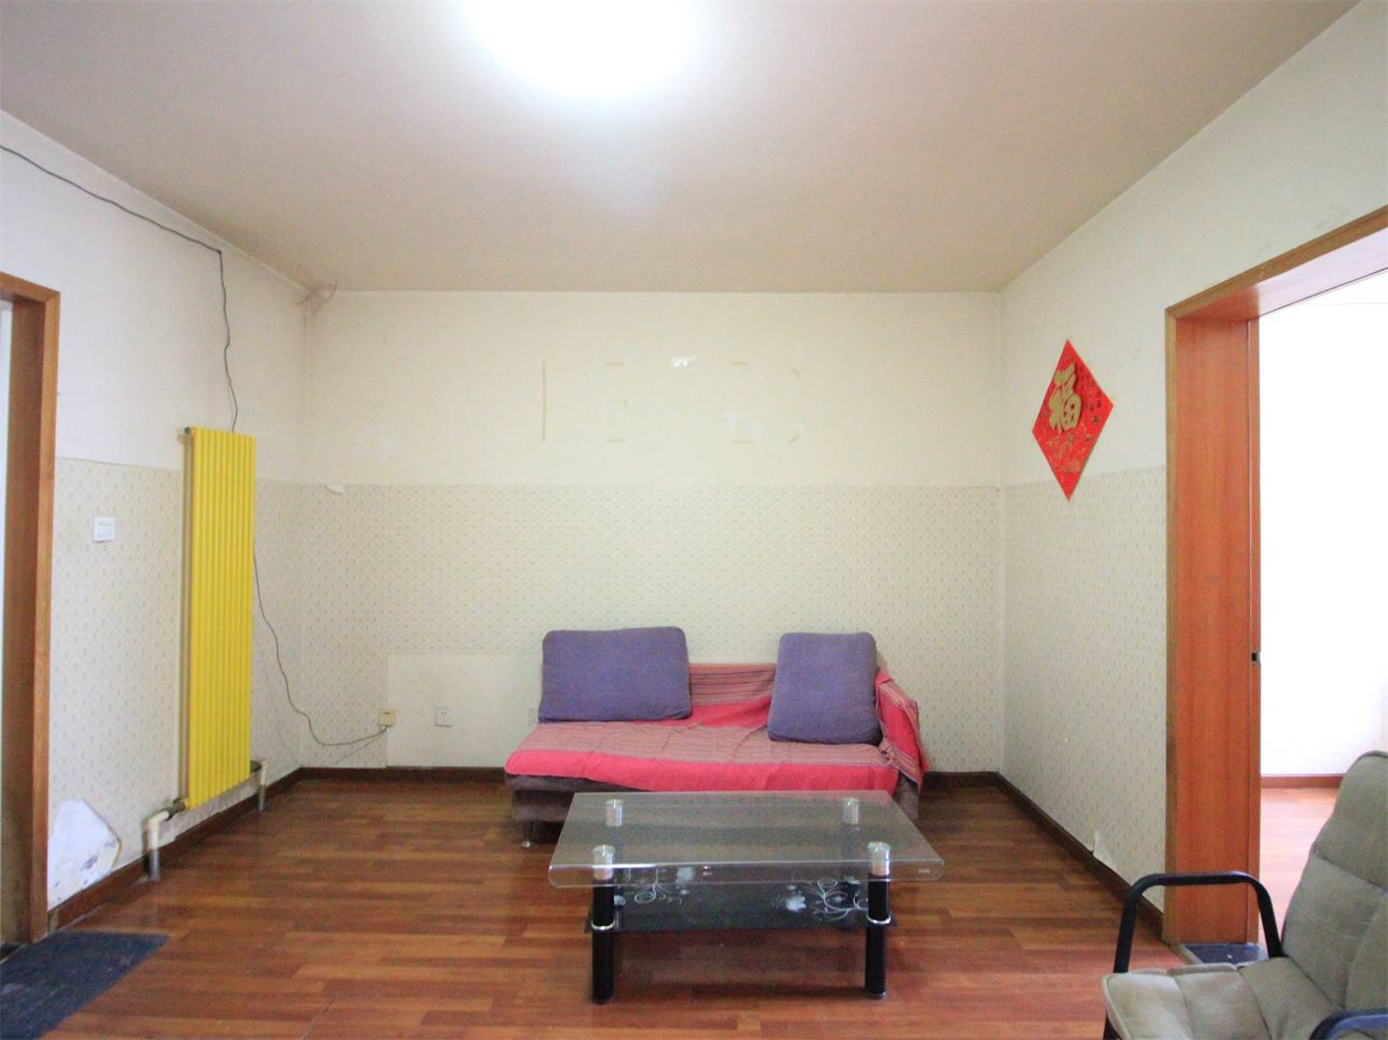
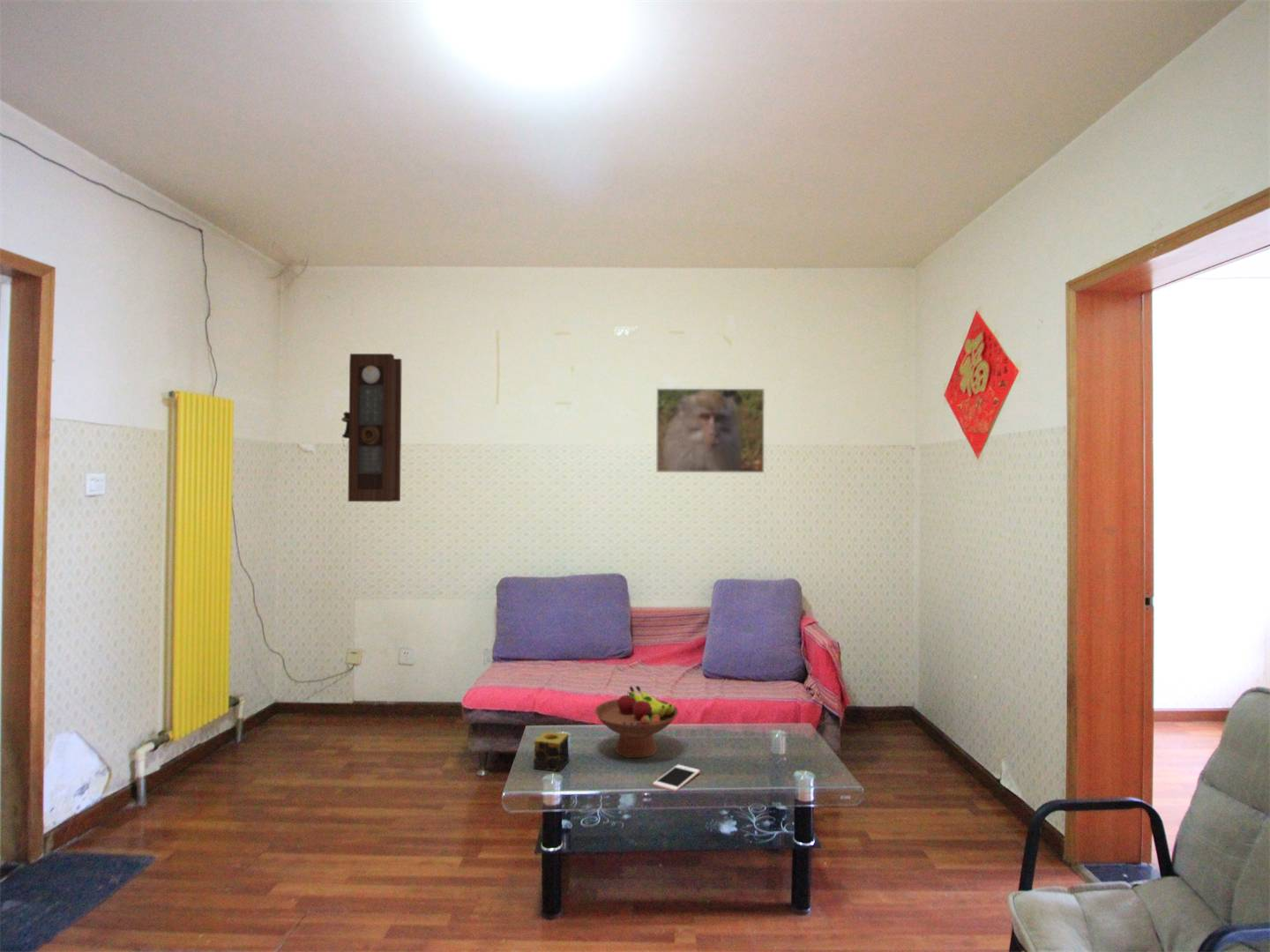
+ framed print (710, 430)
+ pendulum clock (368, 428)
+ cell phone (676, 777)
+ fruit bowl (636, 723)
+ candle (551, 751)
